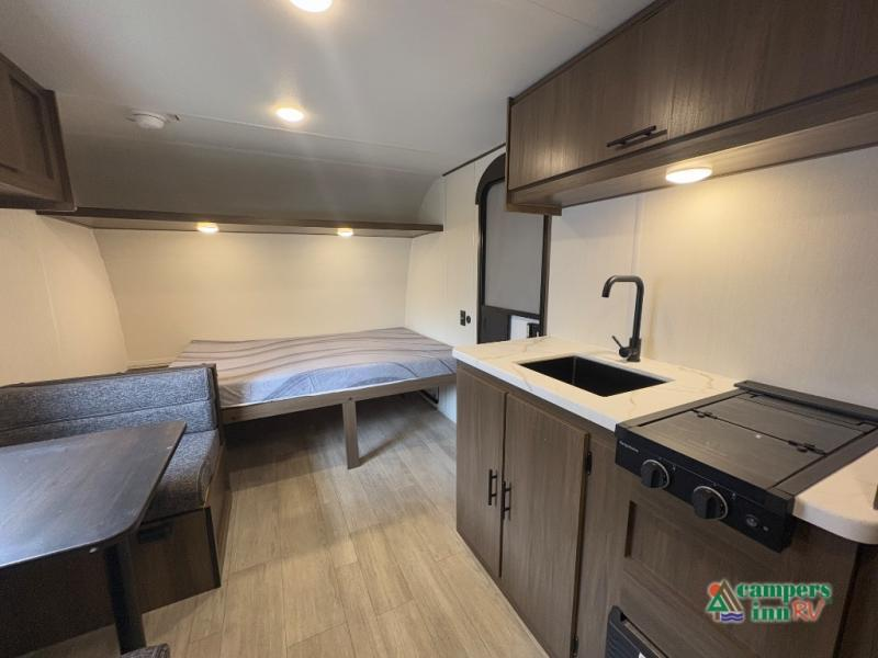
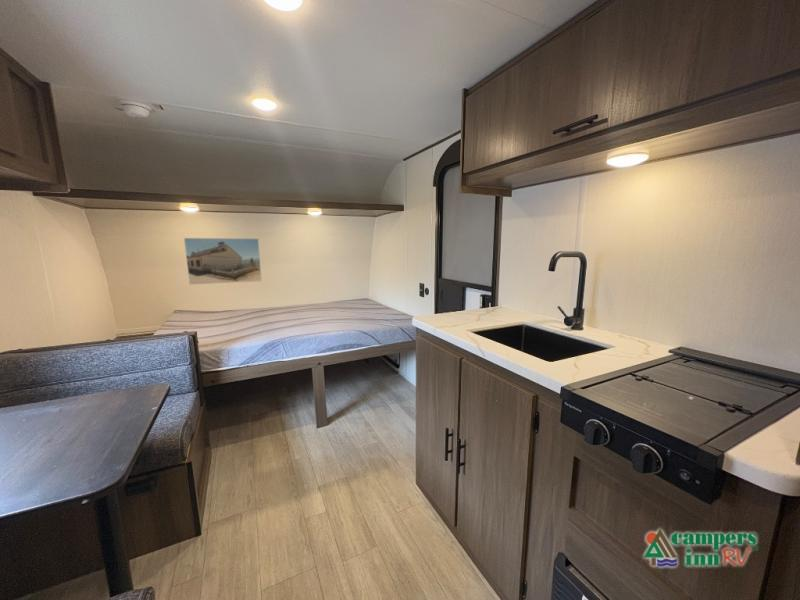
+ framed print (225, 260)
